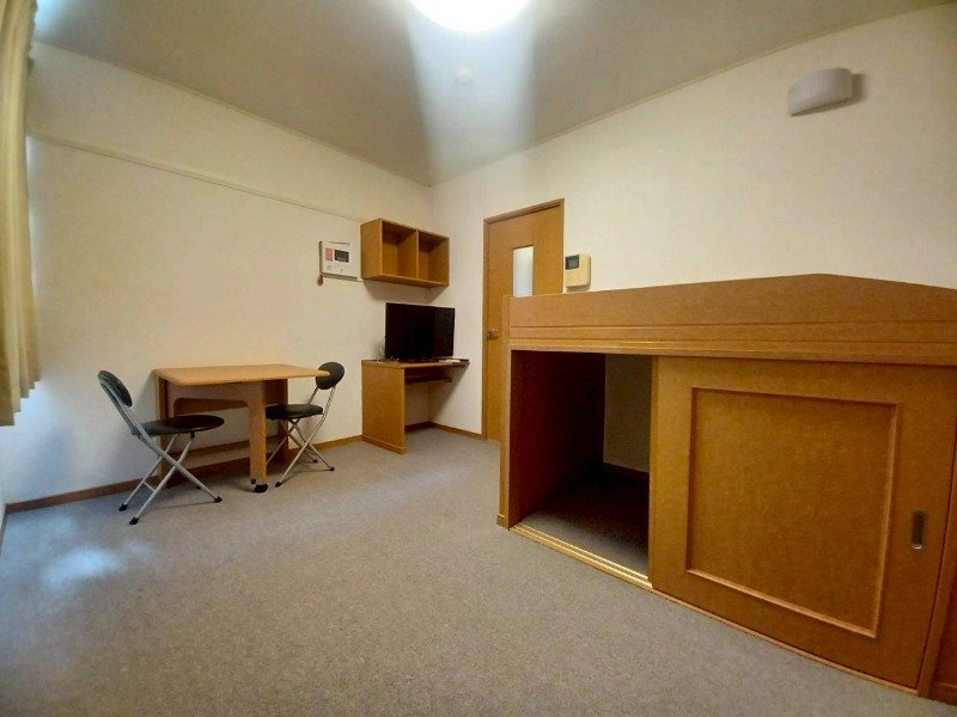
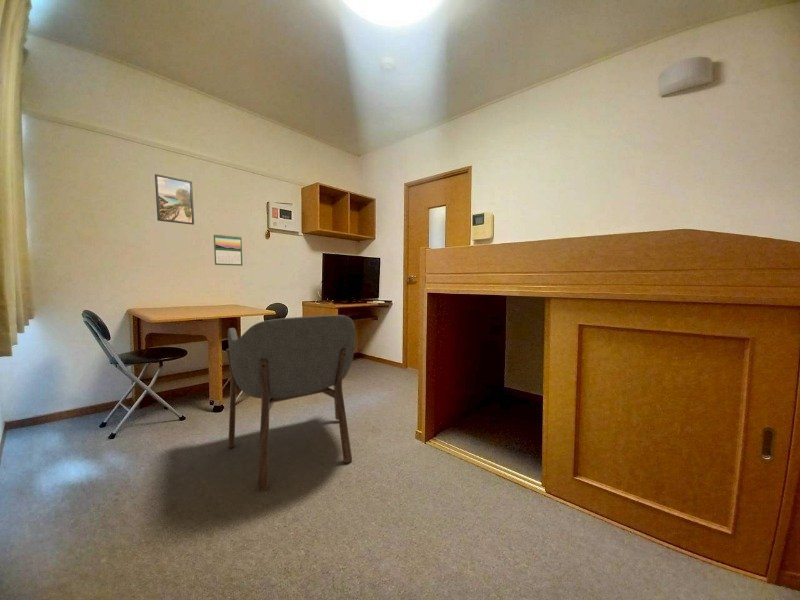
+ armchair (296, 382)
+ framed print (175, 200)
+ calendar (228, 250)
